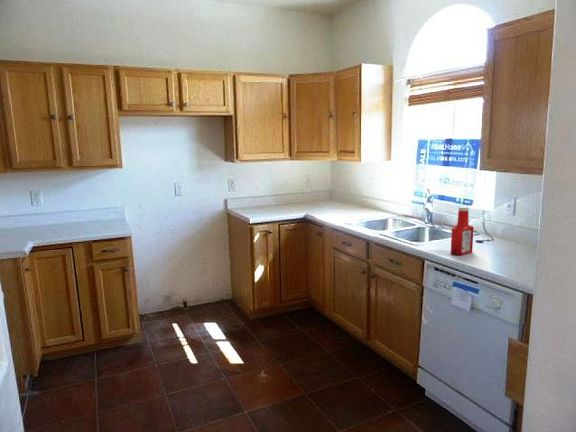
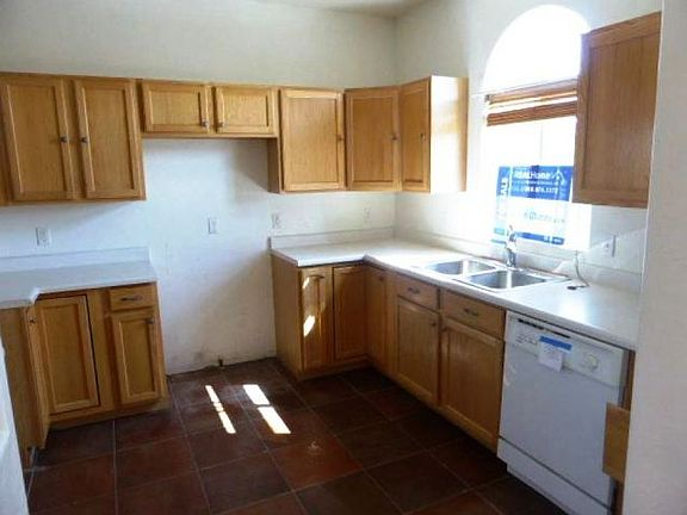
- soap bottle (462, 230)
